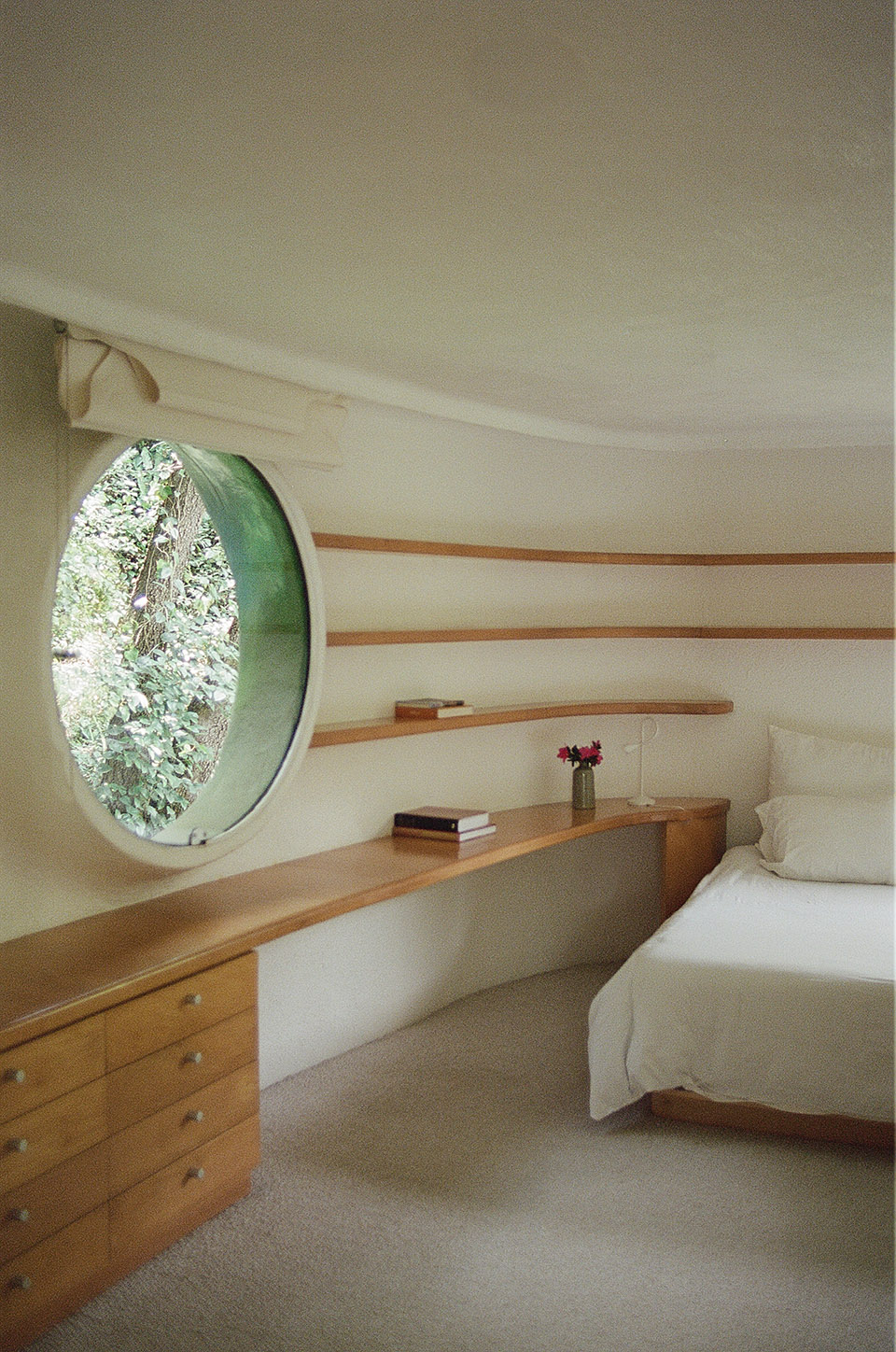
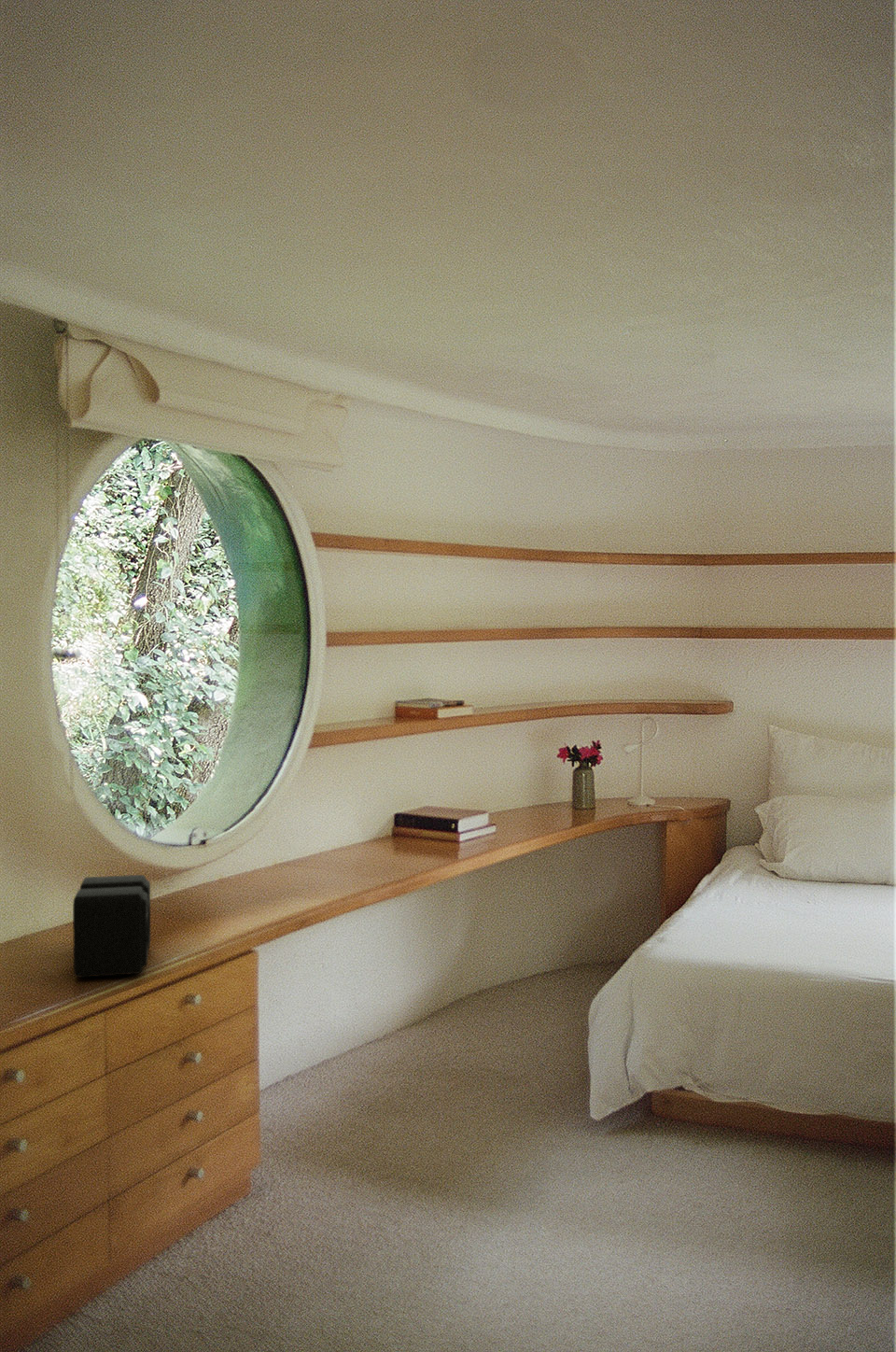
+ speaker (112, 923)
